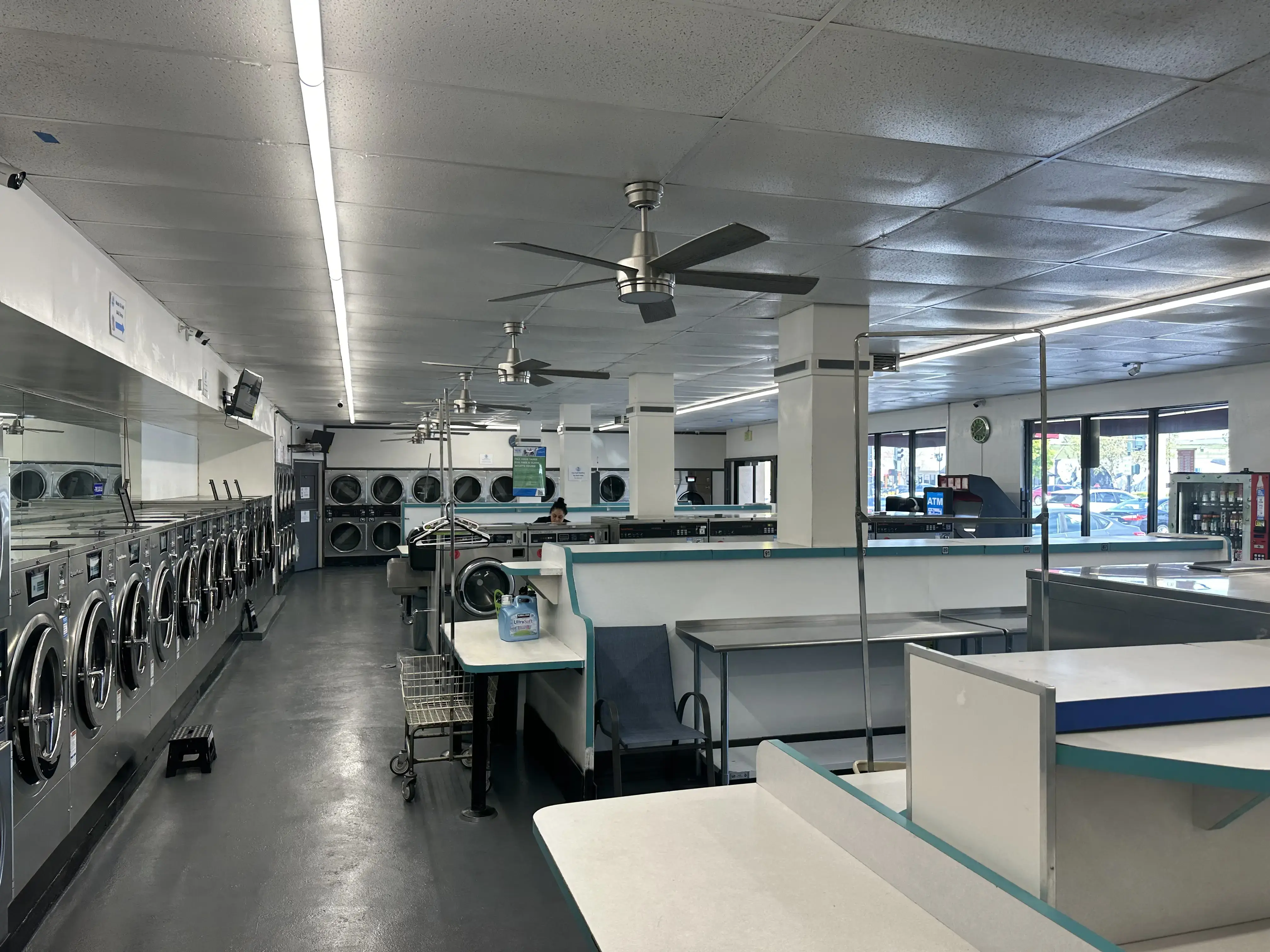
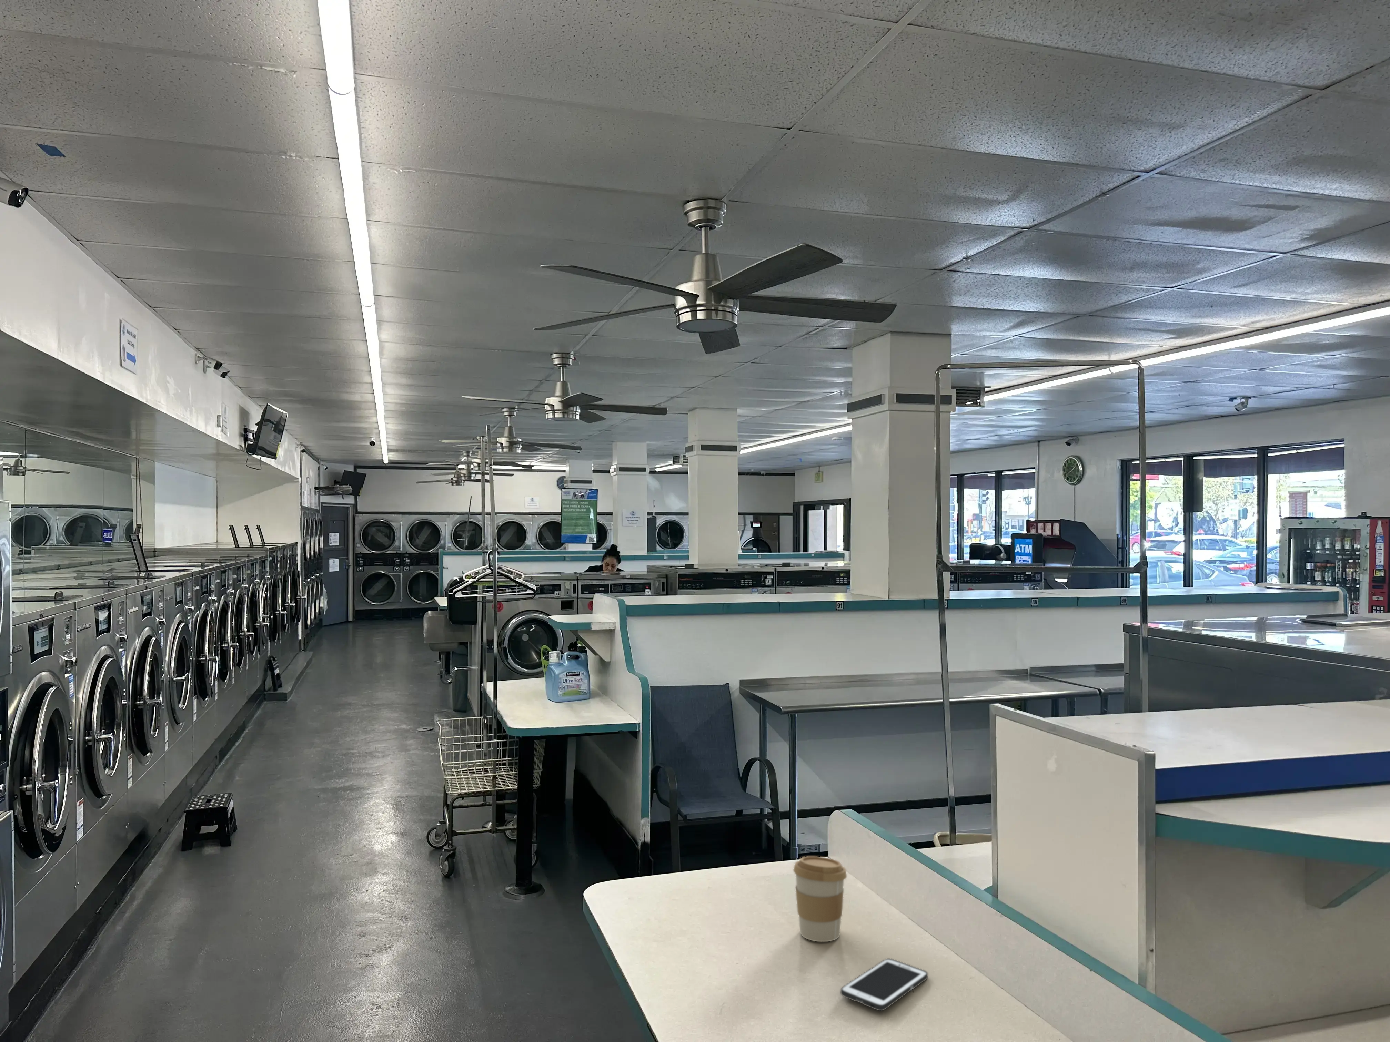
+ cell phone (885, 983)
+ coffee cup (820, 896)
